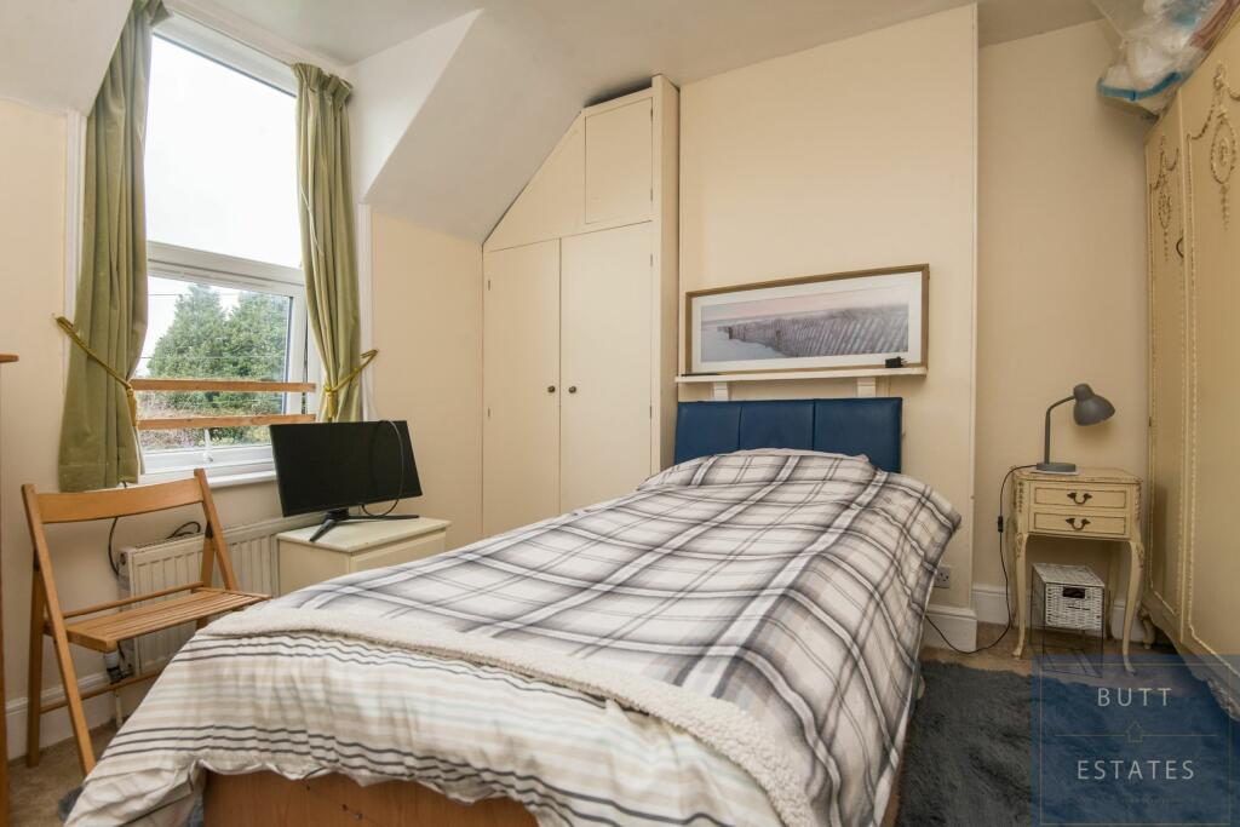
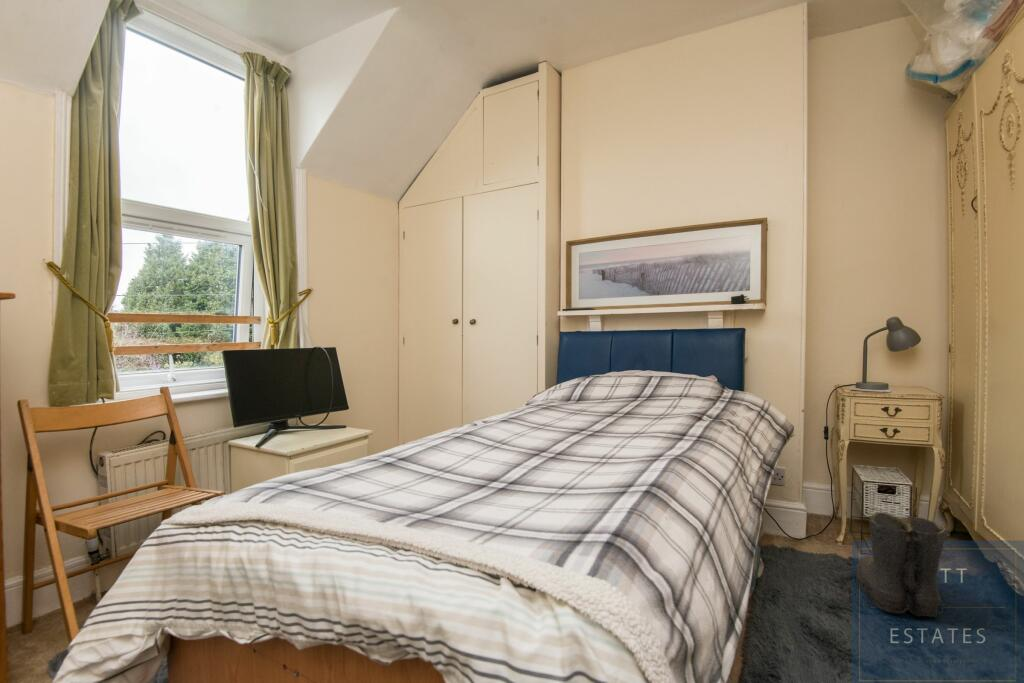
+ boots (899, 554)
